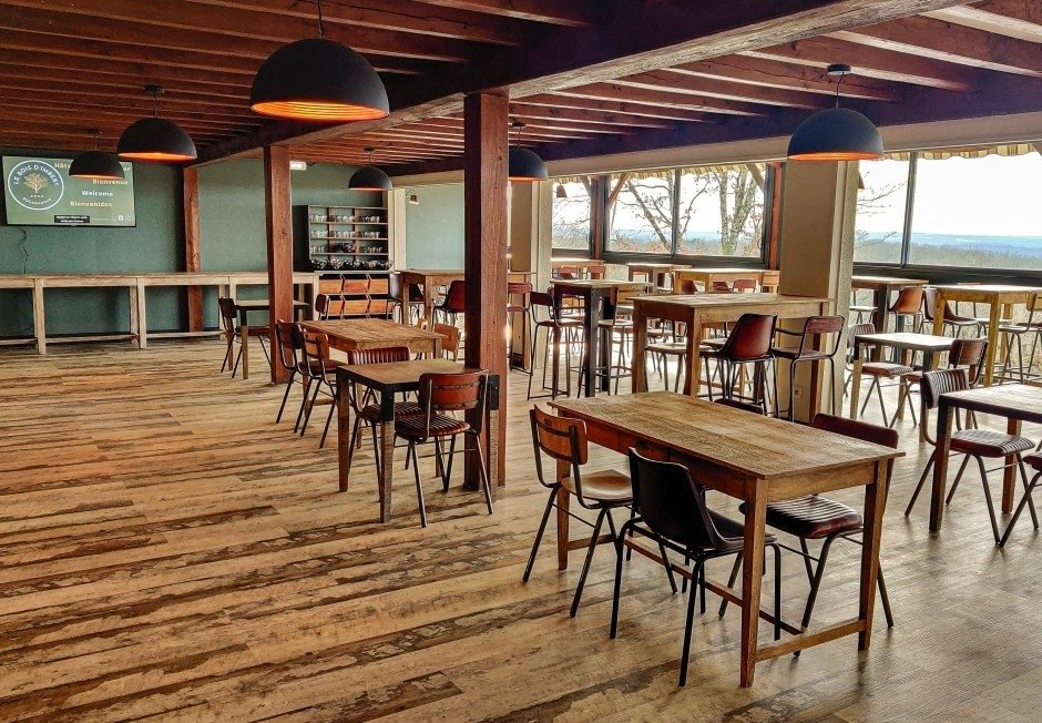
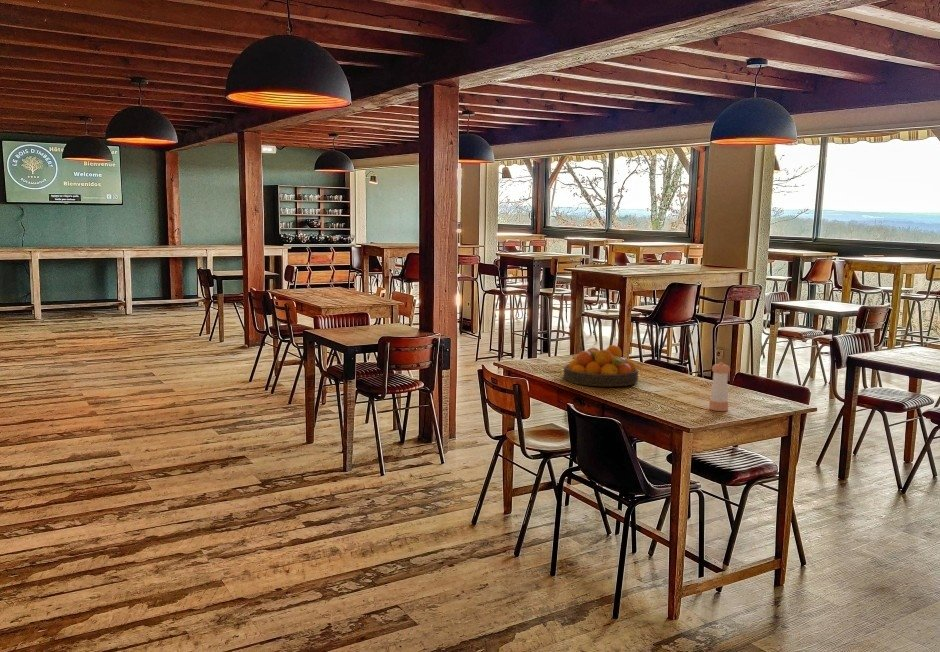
+ fruit bowl (601, 363)
+ pepper shaker (719, 385)
